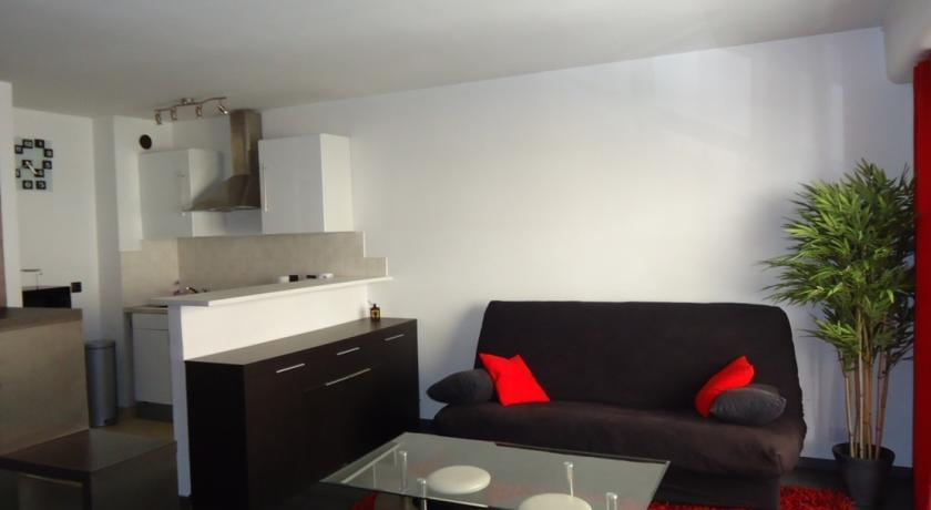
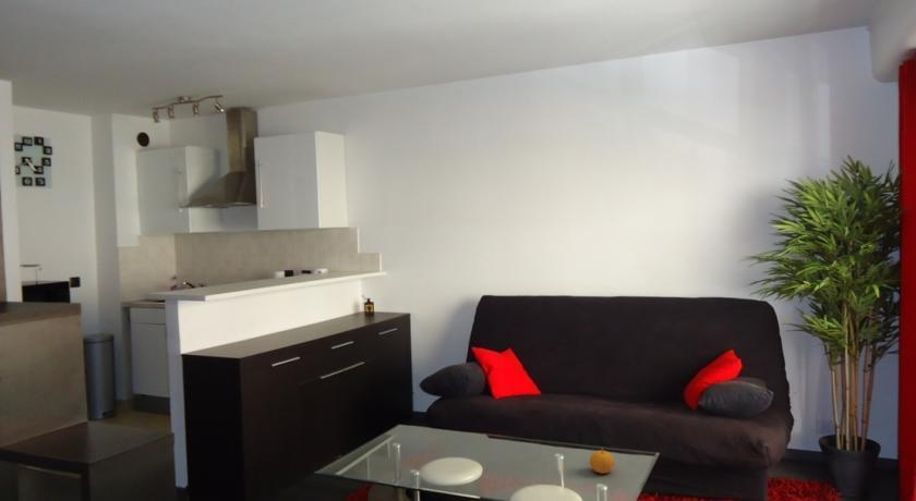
+ fruit (602, 459)
